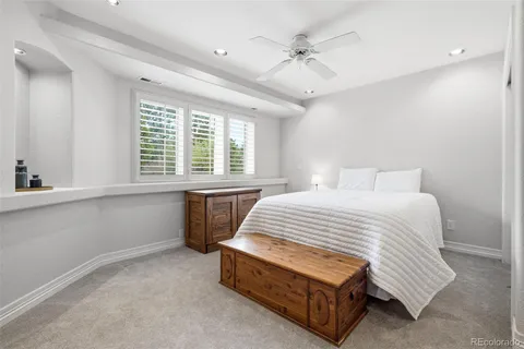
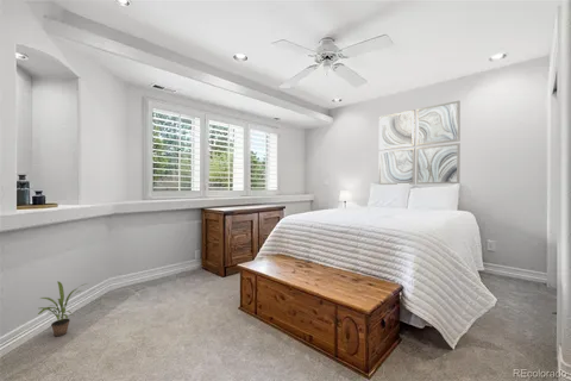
+ wall art (414, 145)
+ potted plant (64, 308)
